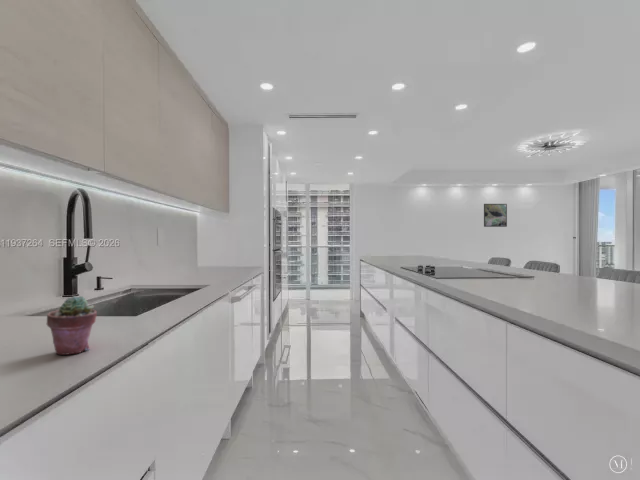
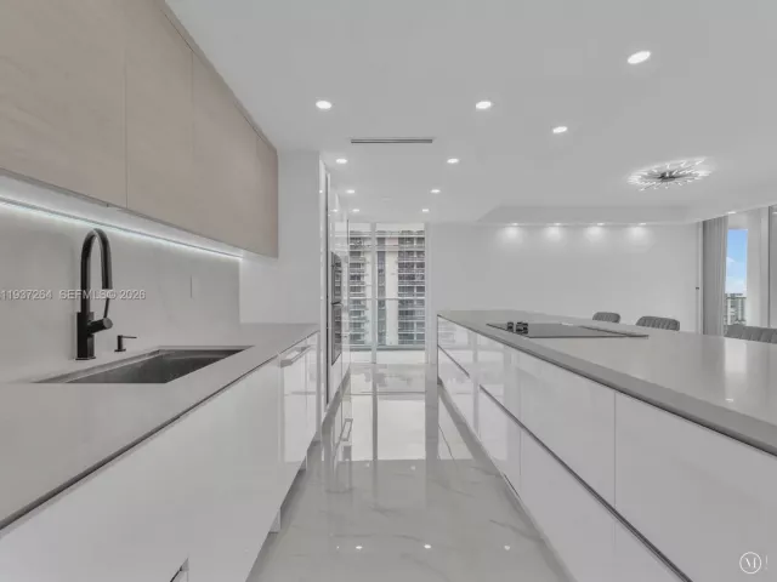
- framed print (495, 215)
- potted succulent (72, 323)
